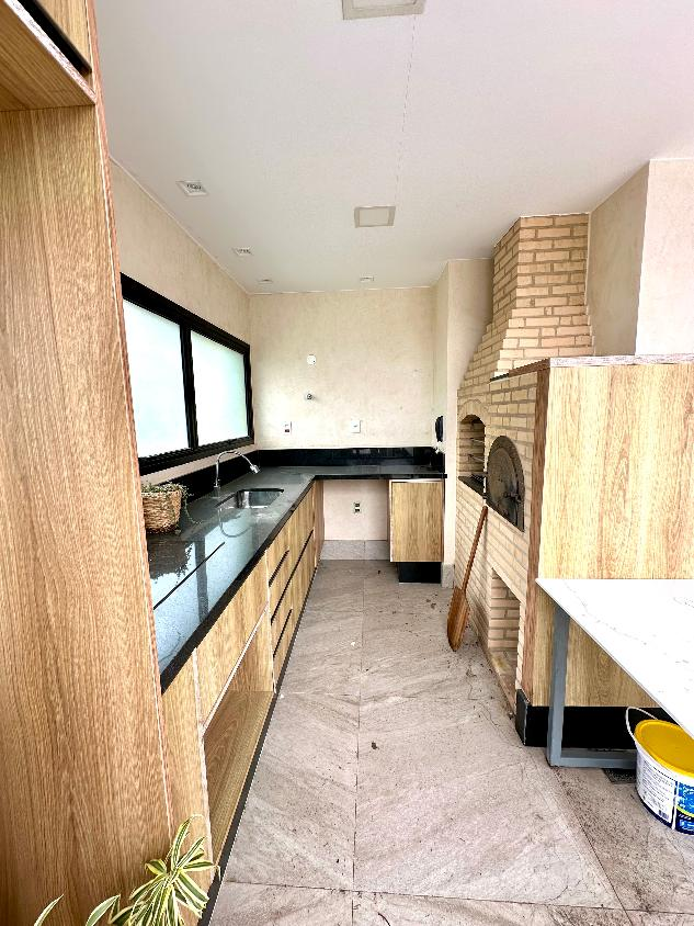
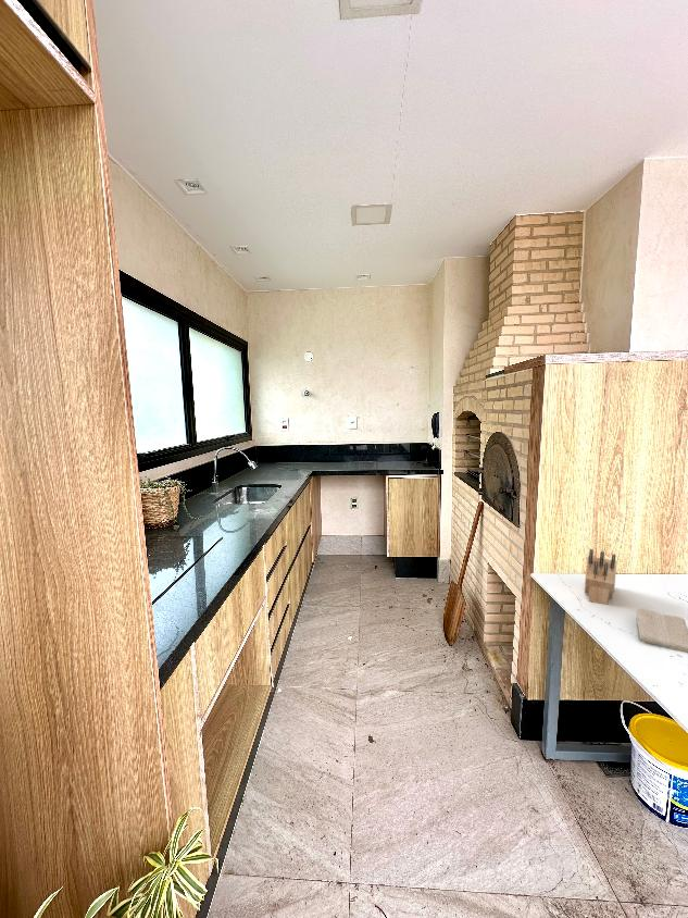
+ washcloth (662, 628)
+ knife block (600, 569)
